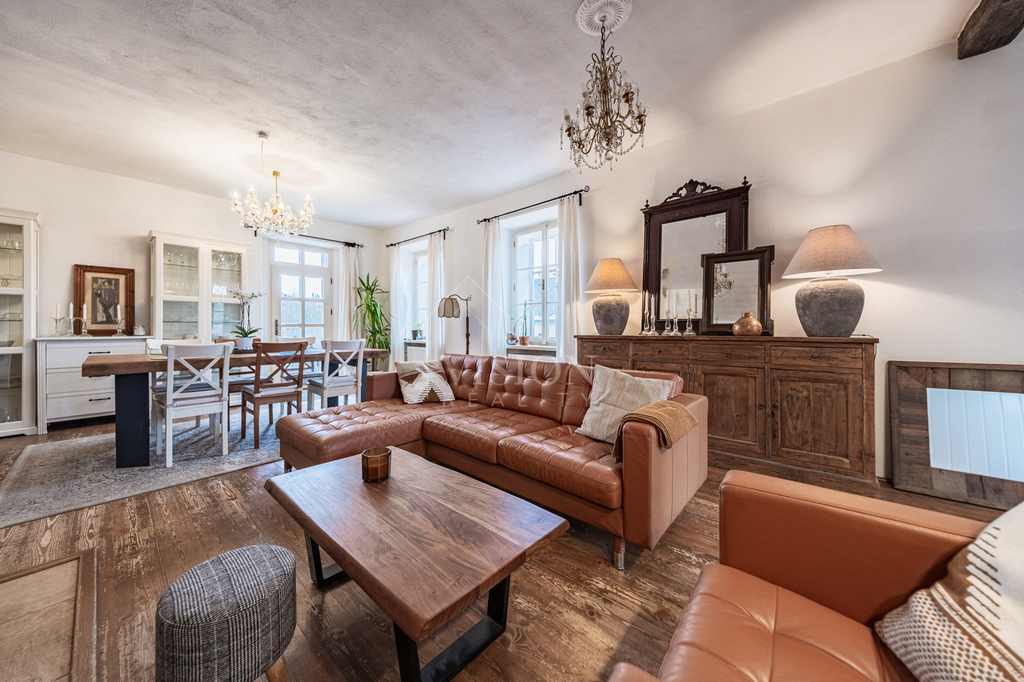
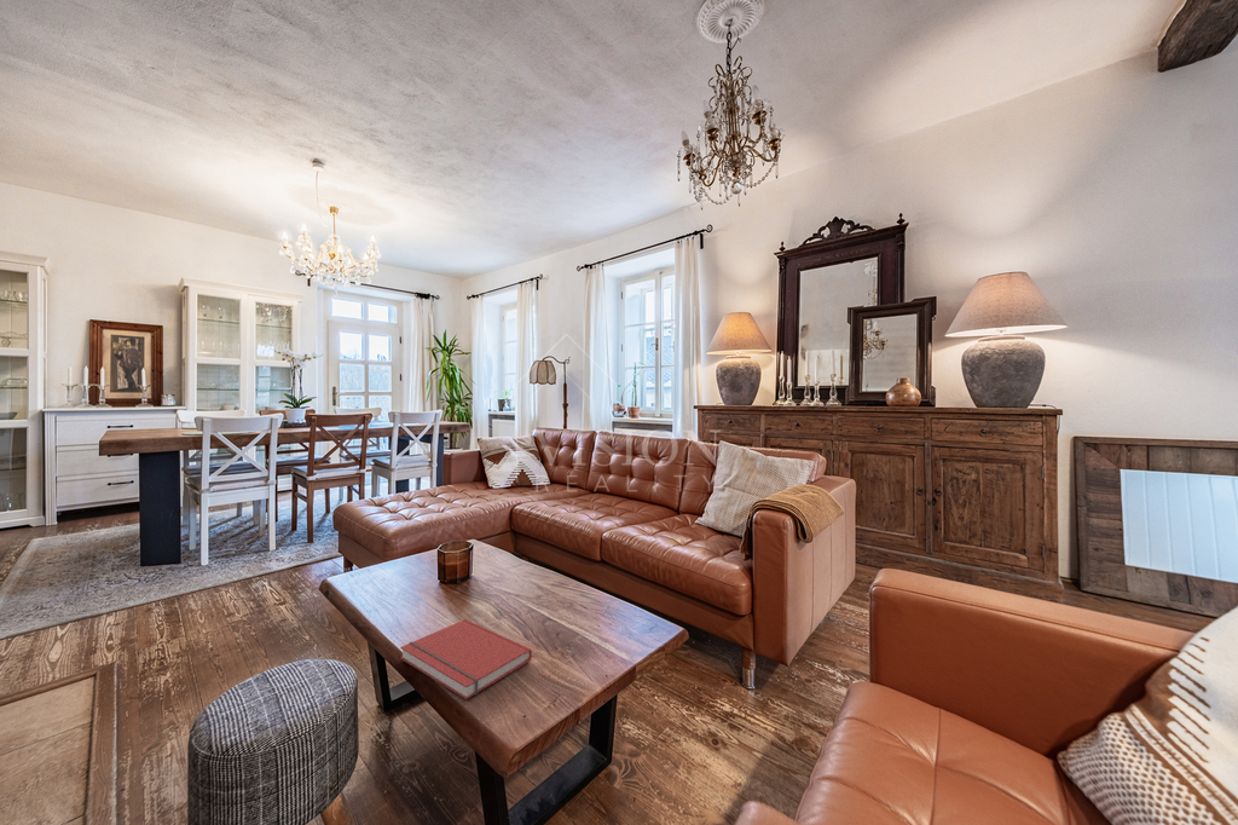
+ book (465, 653)
